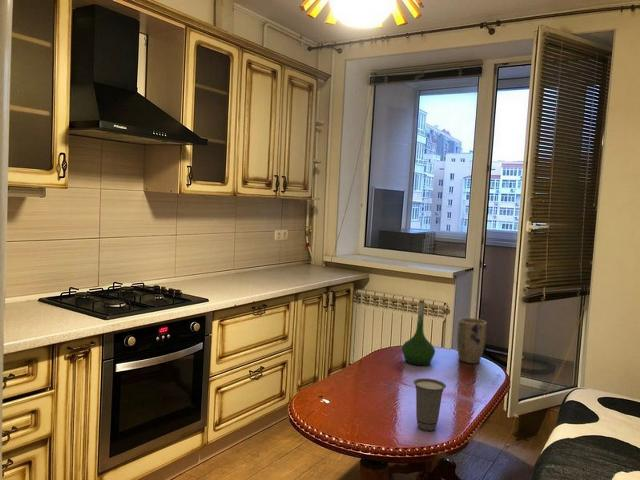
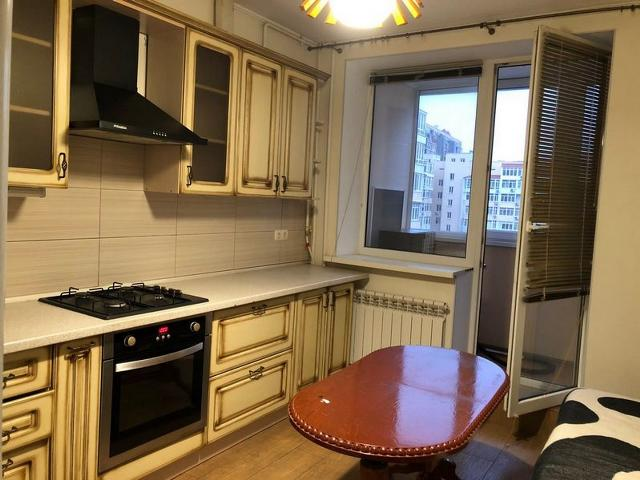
- cup (428, 405)
- plant pot (471, 340)
- vase (419, 331)
